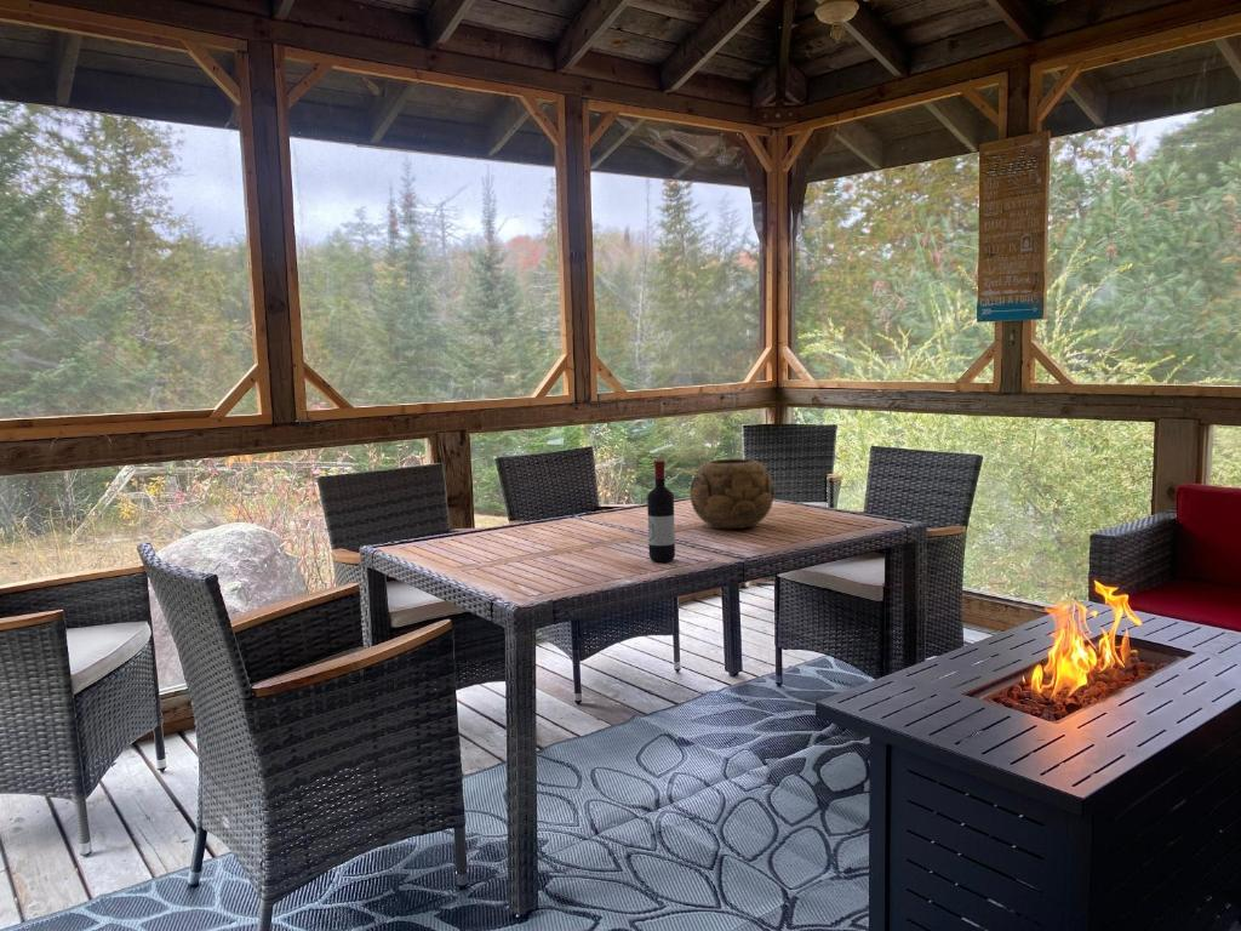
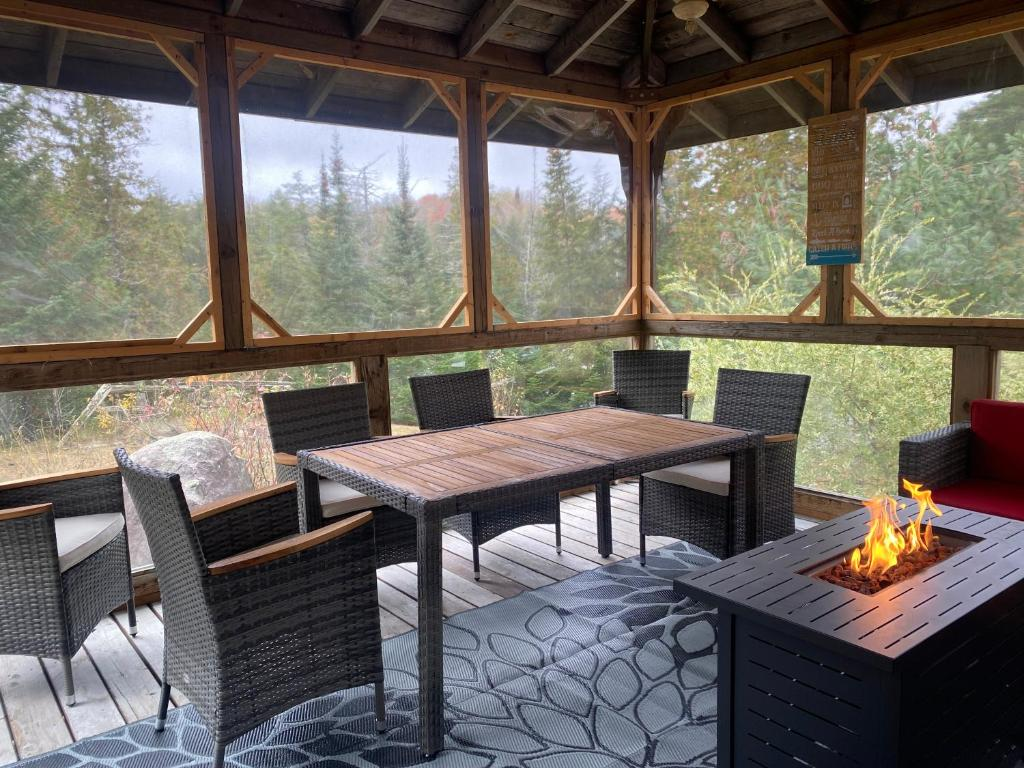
- decorative bowl (731, 493)
- wine bottle (660, 510)
